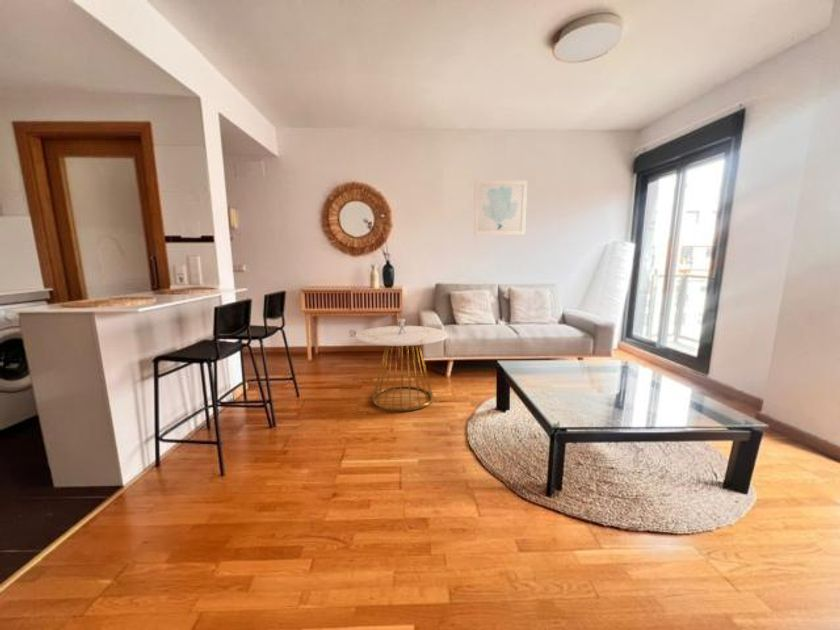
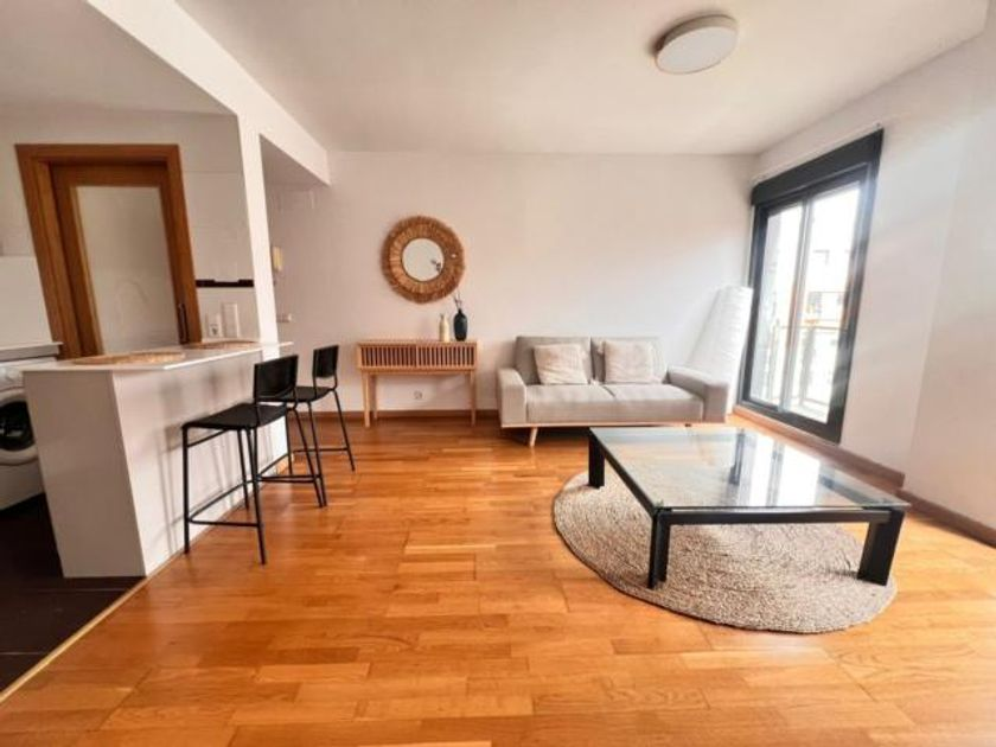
- side table (402, 359)
- wall art (500, 207)
